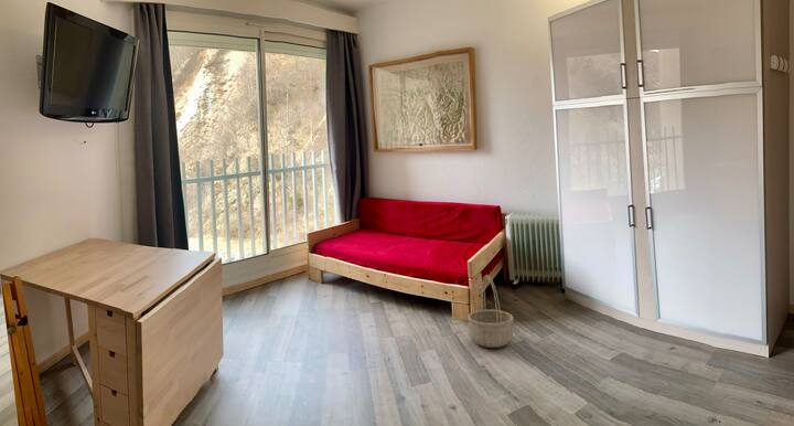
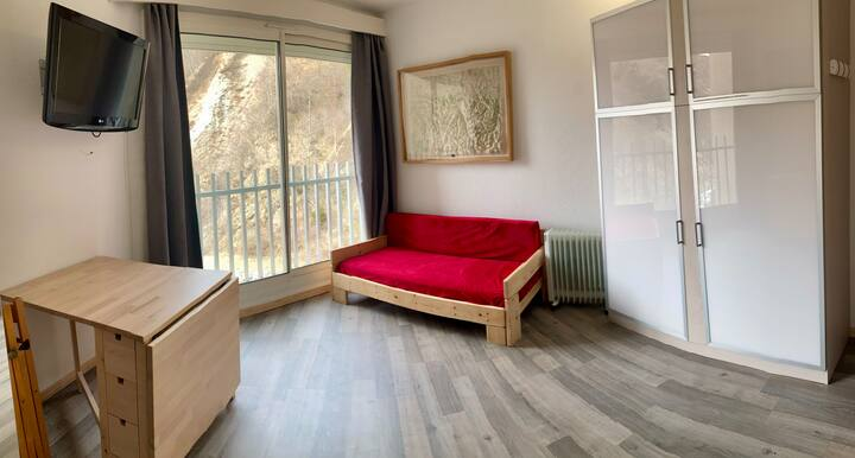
- basket (490, 309)
